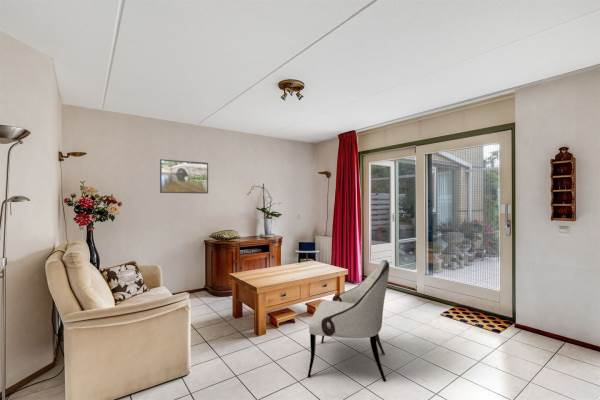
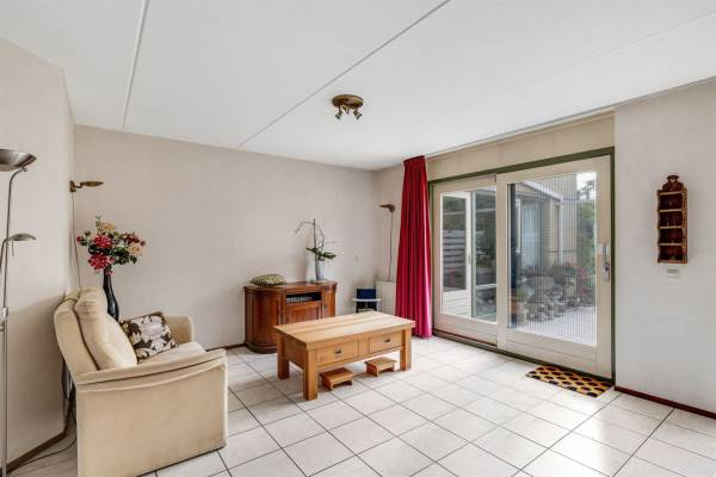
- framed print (185, 177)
- armchair (351, 311)
